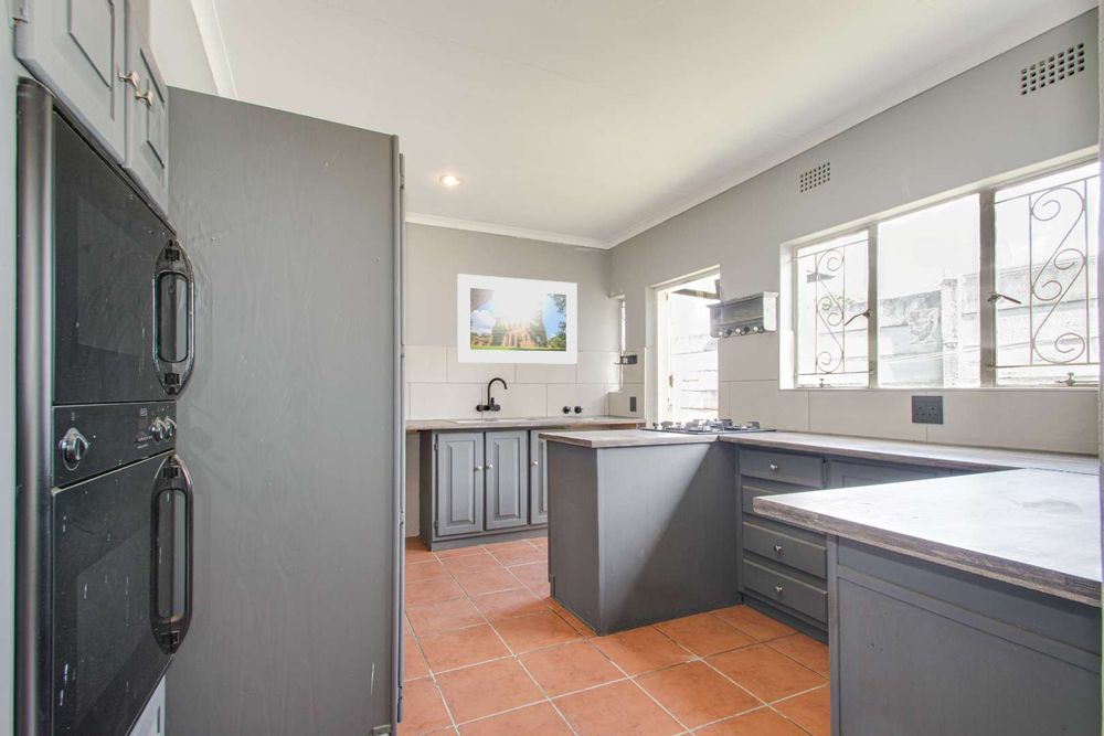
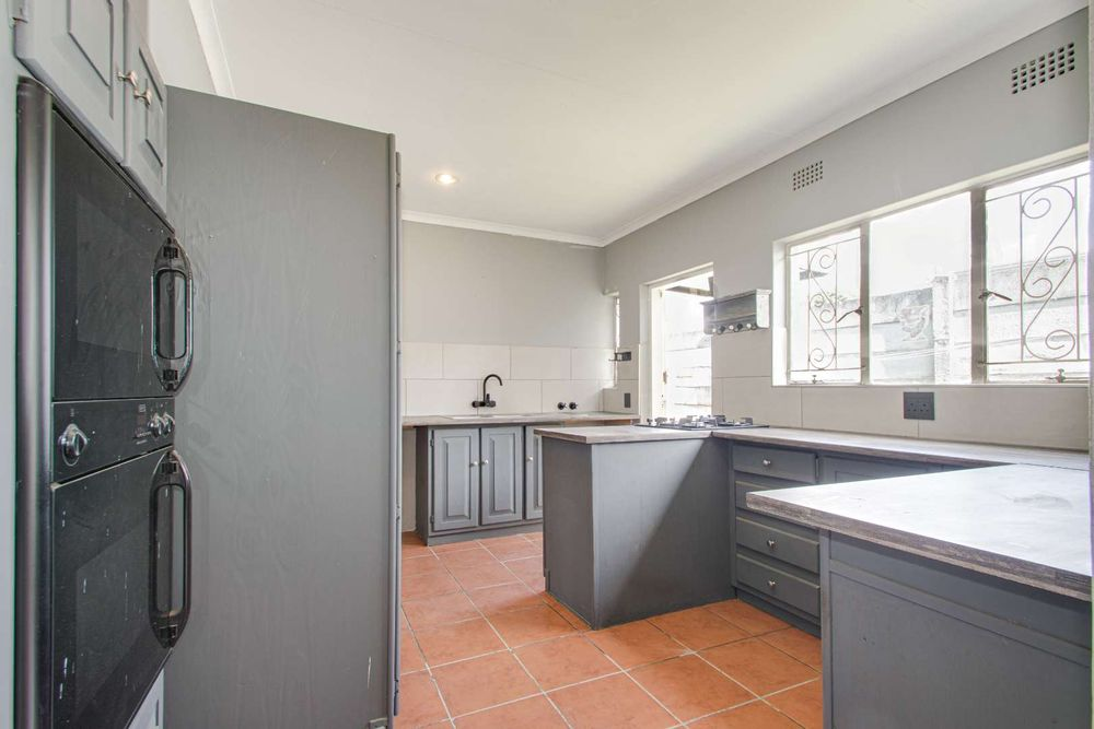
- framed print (519, 320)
